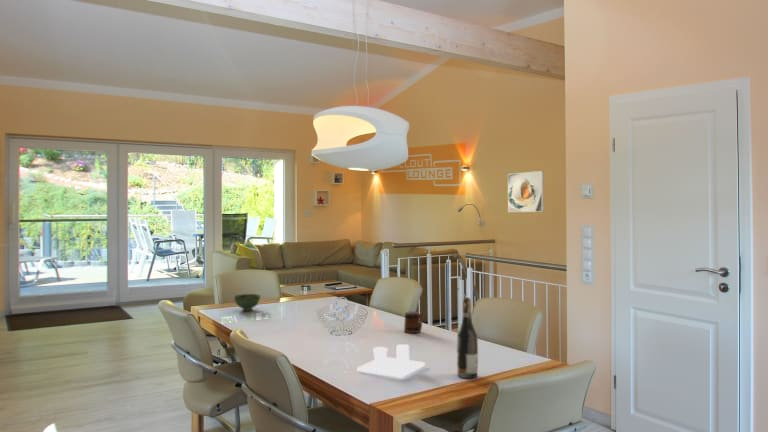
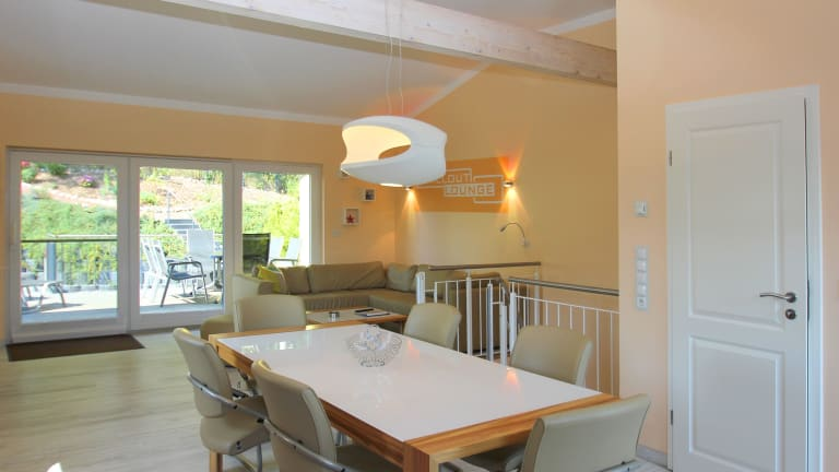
- mug (414, 321)
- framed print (525, 192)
- salt and pepper shaker set (391, 358)
- wine bottle (467, 336)
- bowl (247, 302)
